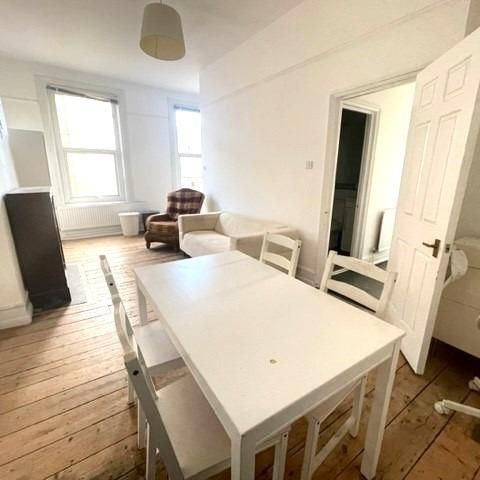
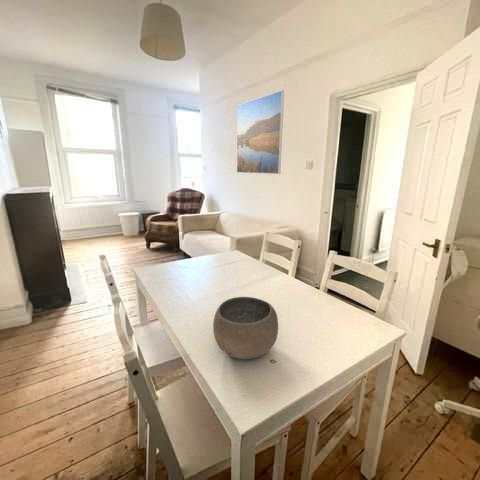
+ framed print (257, 137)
+ bowl (245, 327)
